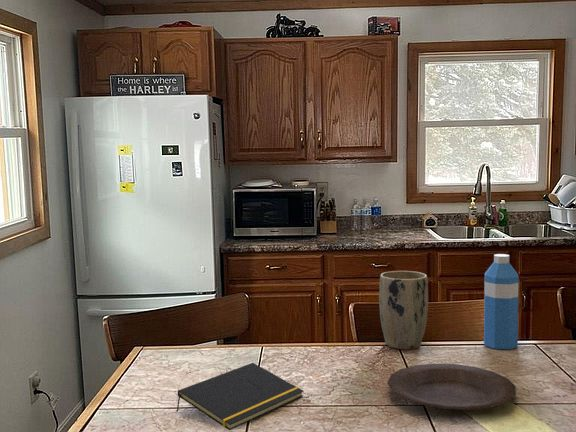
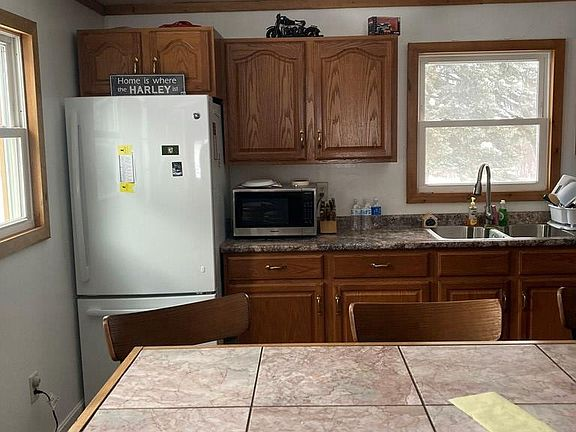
- water bottle (501, 300)
- plate (450, 389)
- notepad (242, 393)
- plant pot (403, 309)
